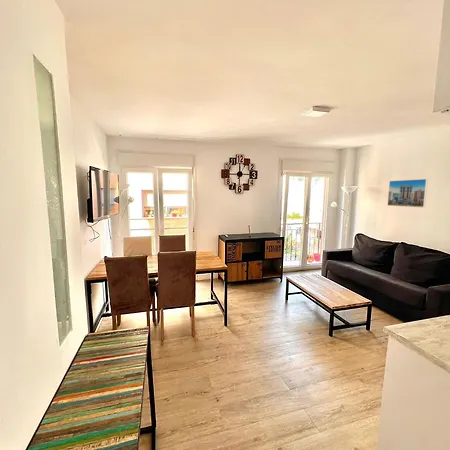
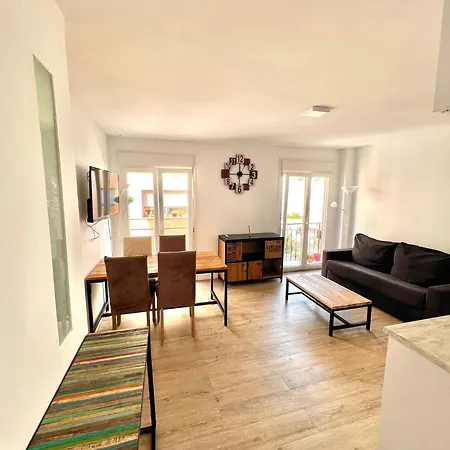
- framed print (406, 193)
